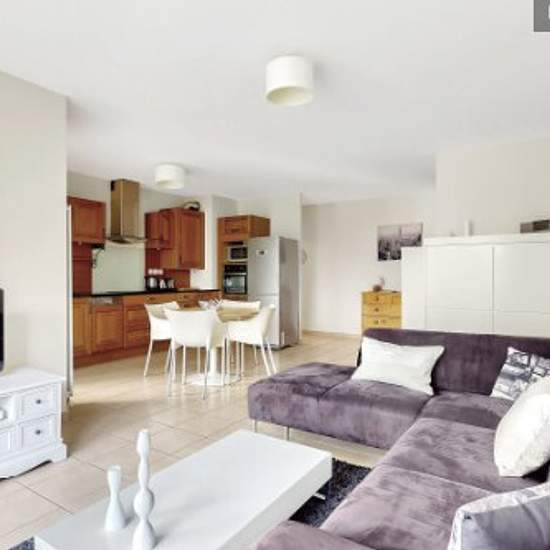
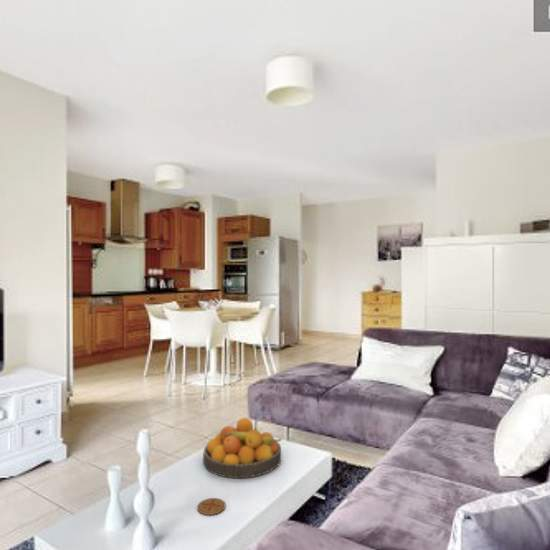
+ fruit bowl (242, 442)
+ coaster (211, 506)
